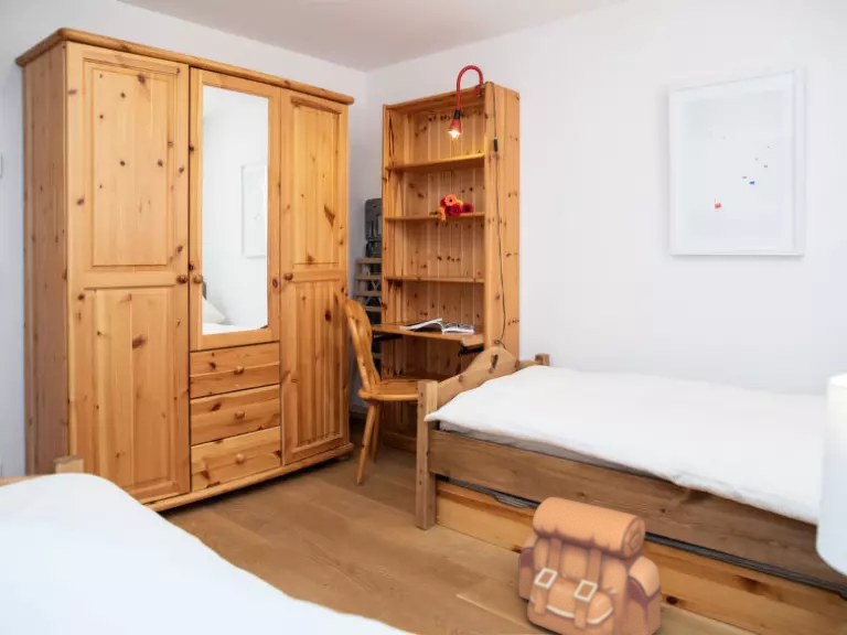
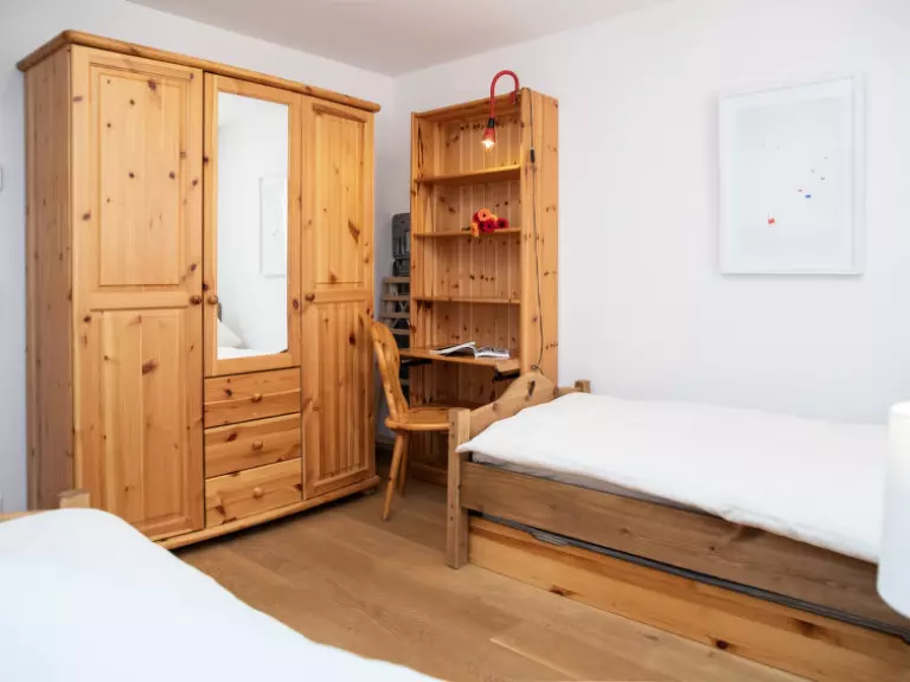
- backpack (586, 562)
